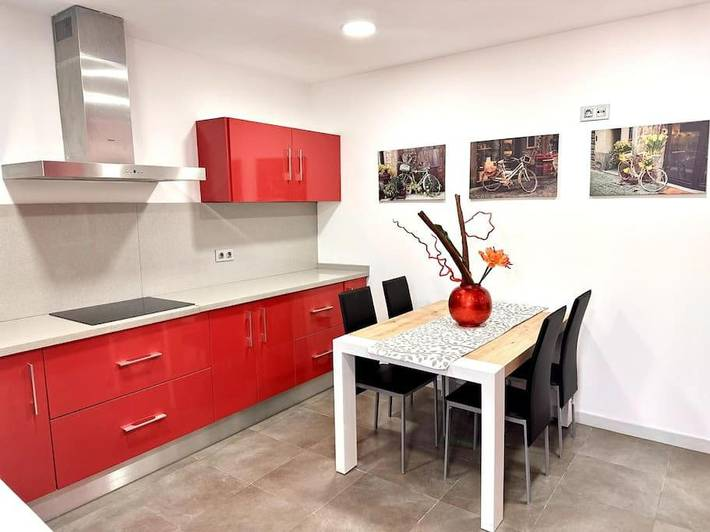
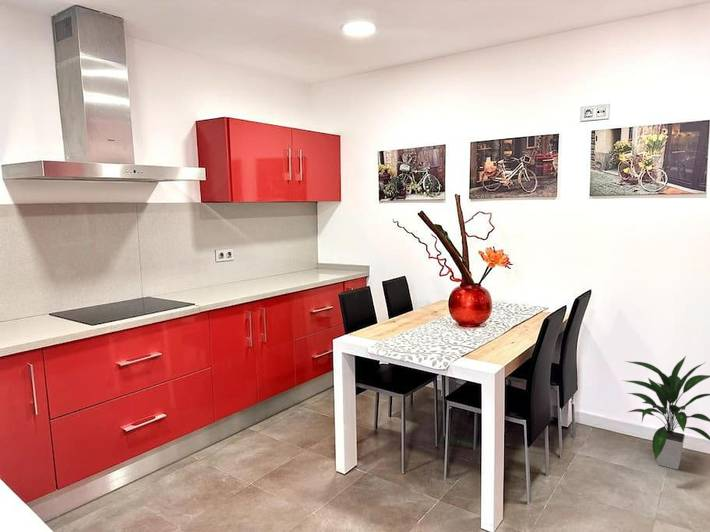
+ indoor plant (669, 410)
